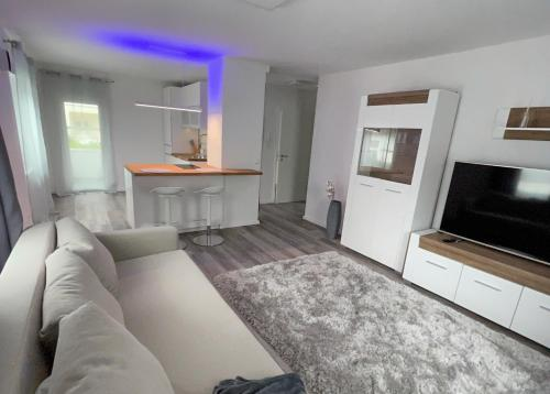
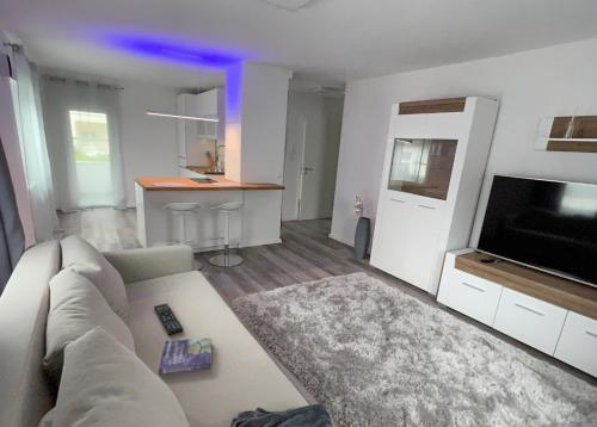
+ remote control (167, 317)
+ book (187, 353)
